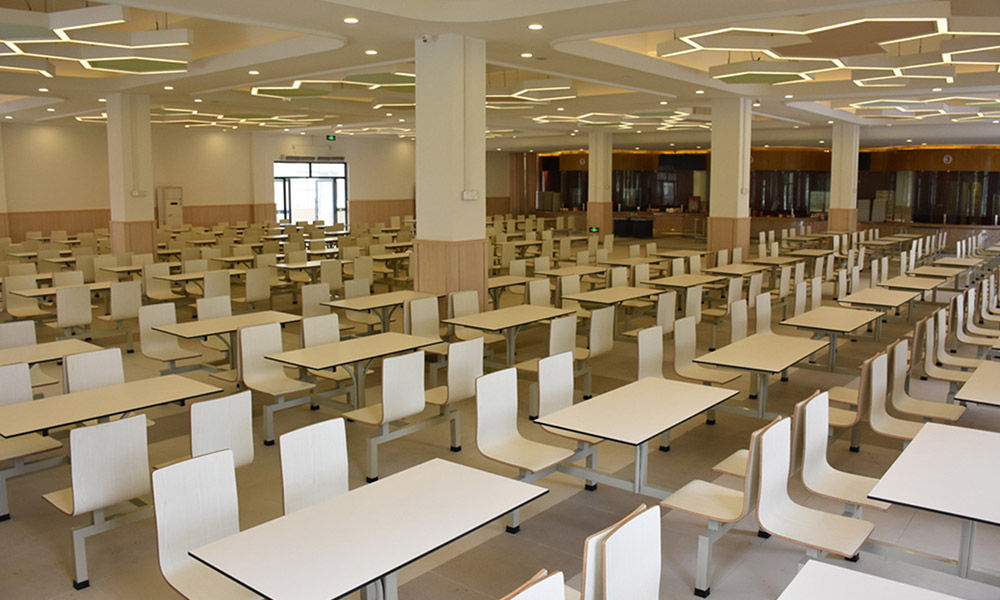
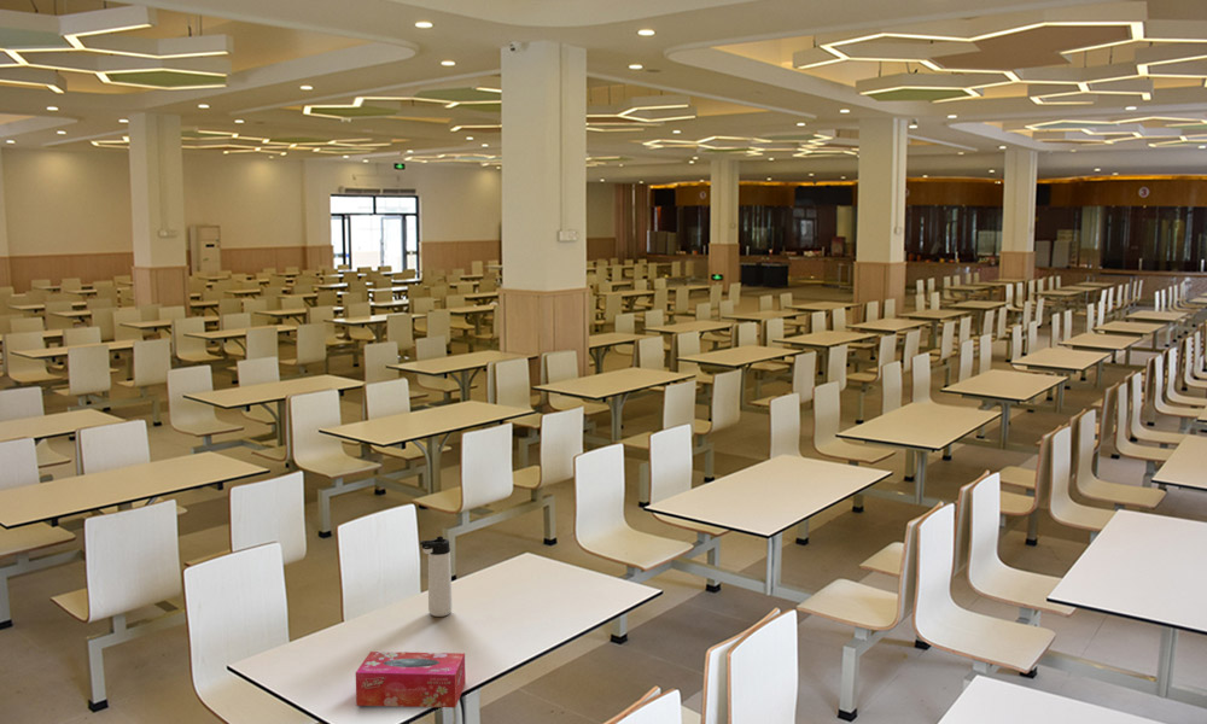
+ thermos bottle (435, 576)
+ tissue box (412, 678)
